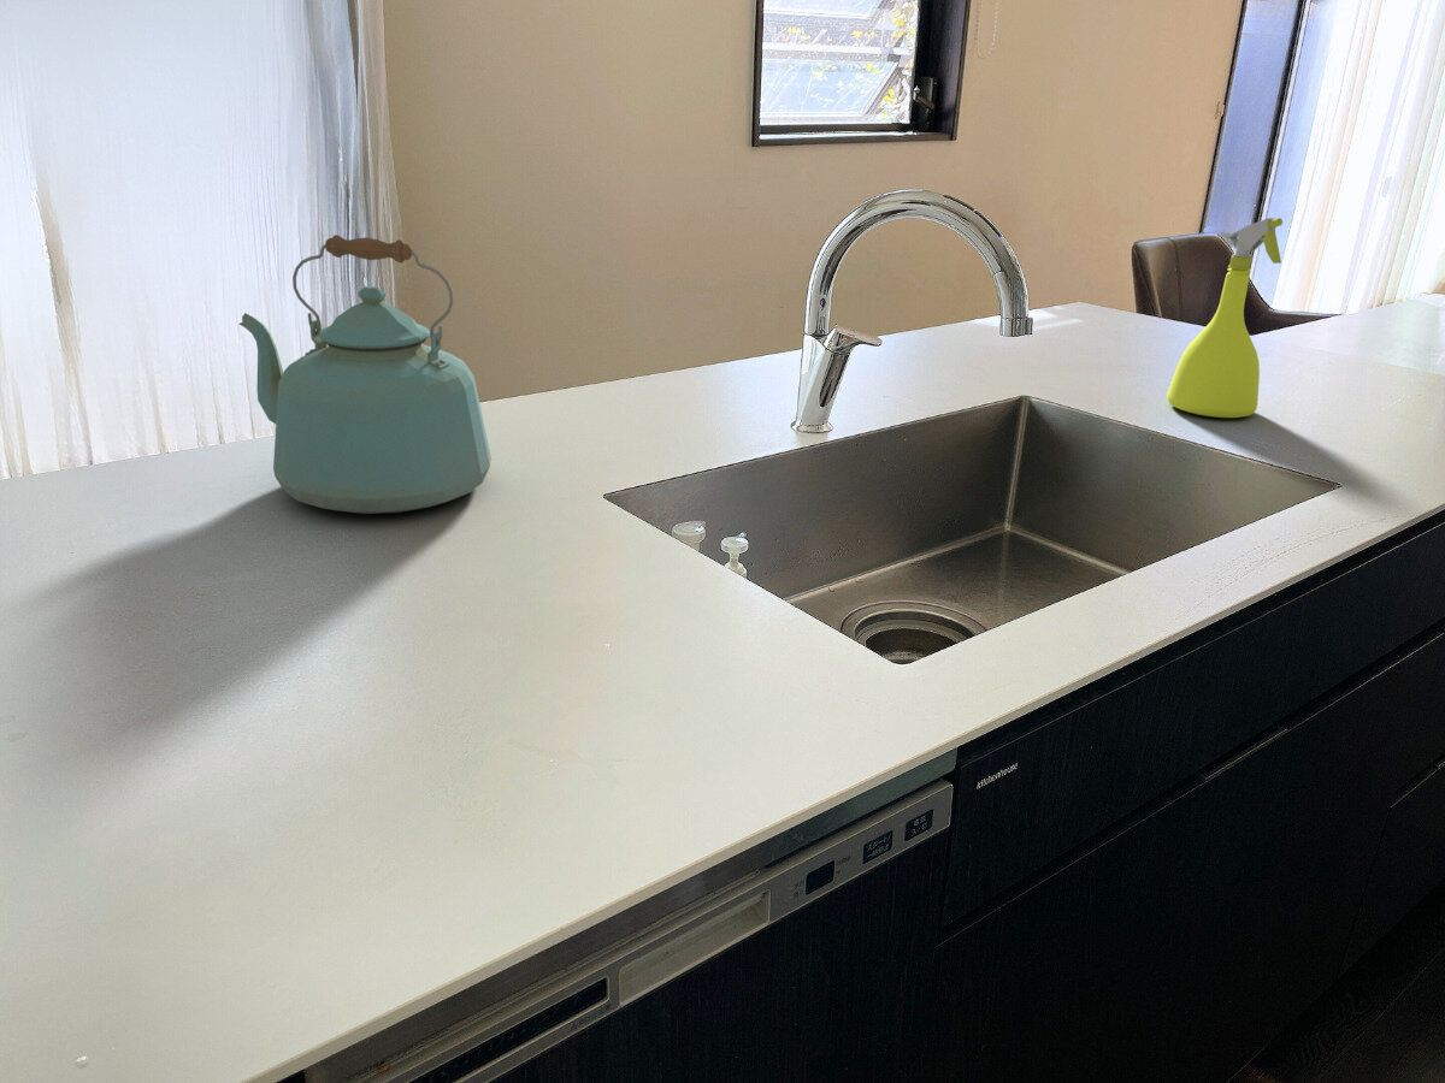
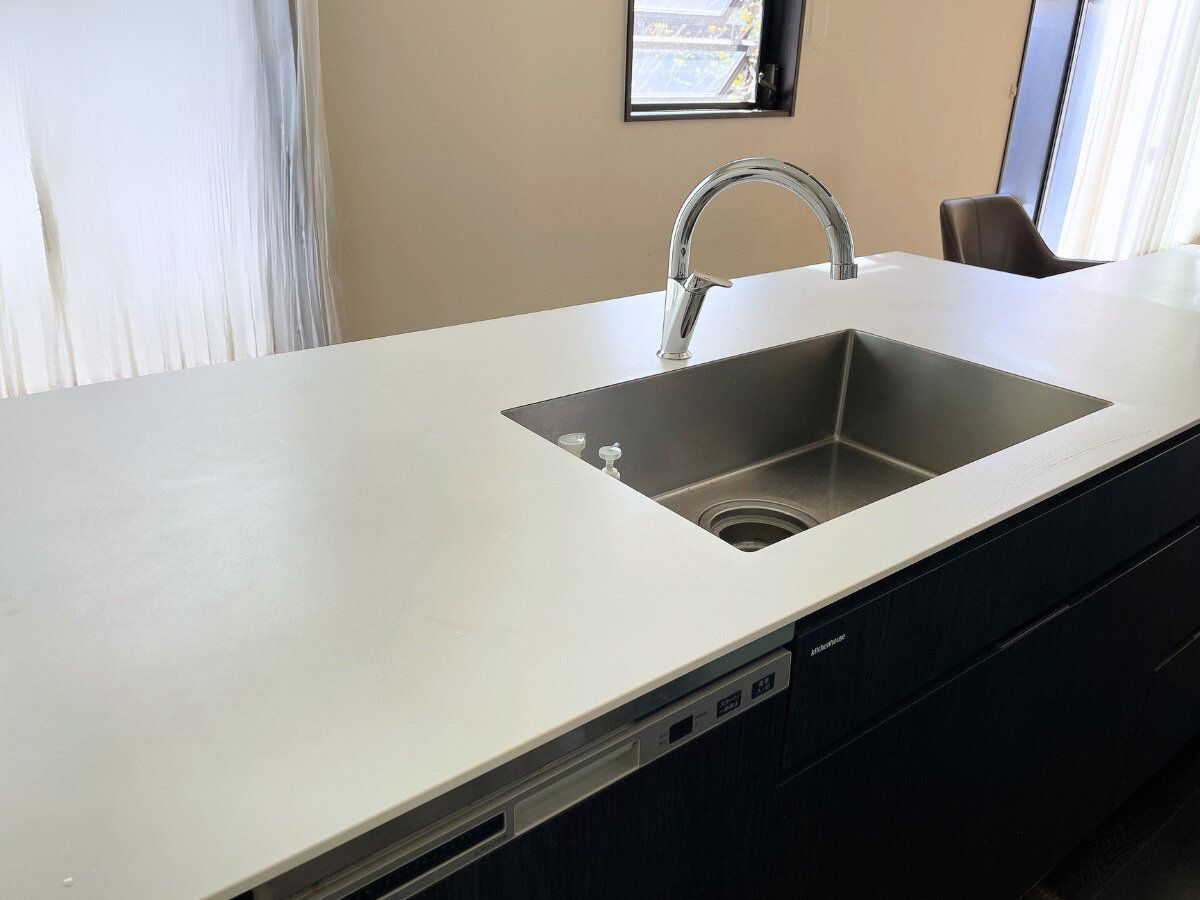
- kettle (358, 365)
- spray bottle (1231, 314)
